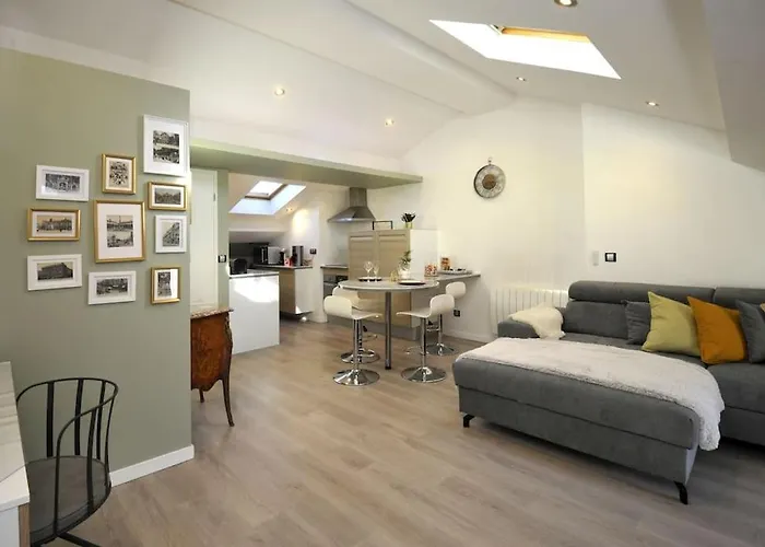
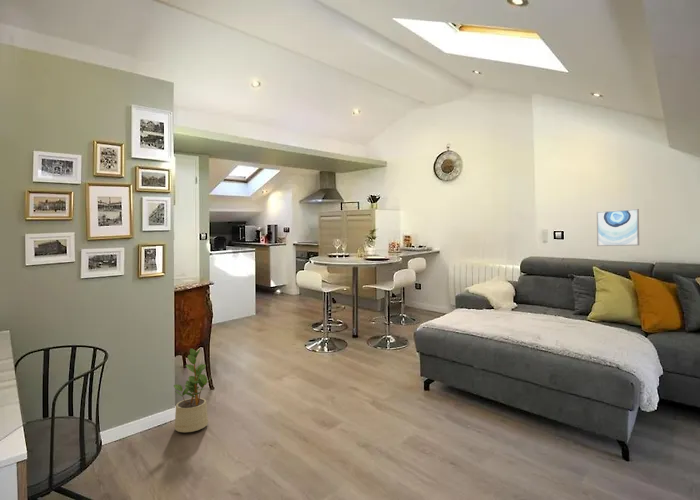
+ potted plant (192, 385)
+ wall art (617, 228)
